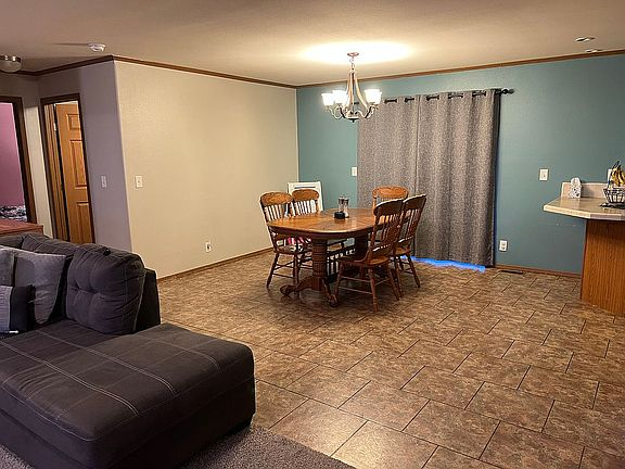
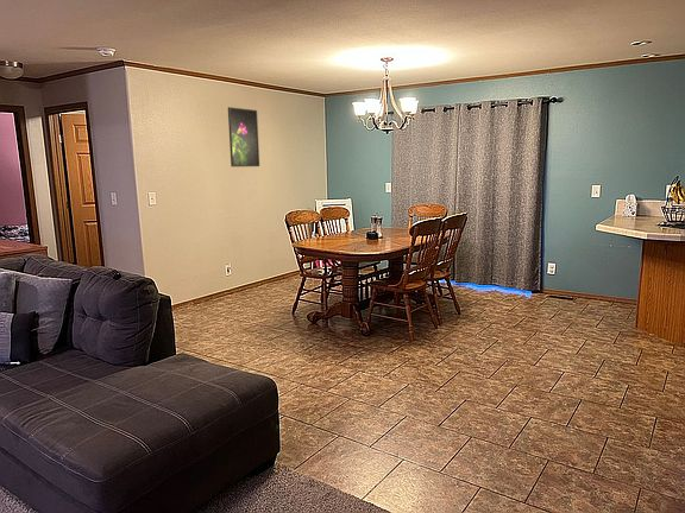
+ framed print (244, 138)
